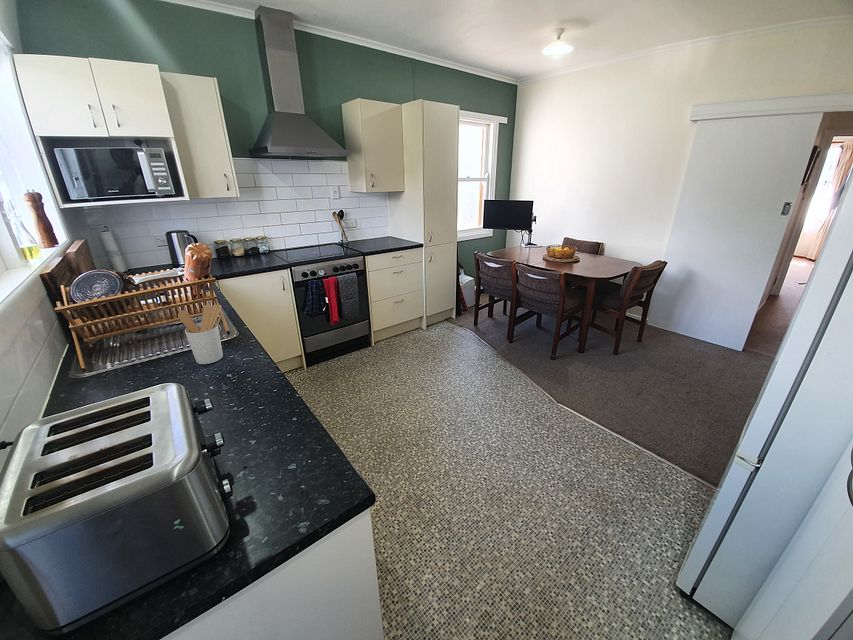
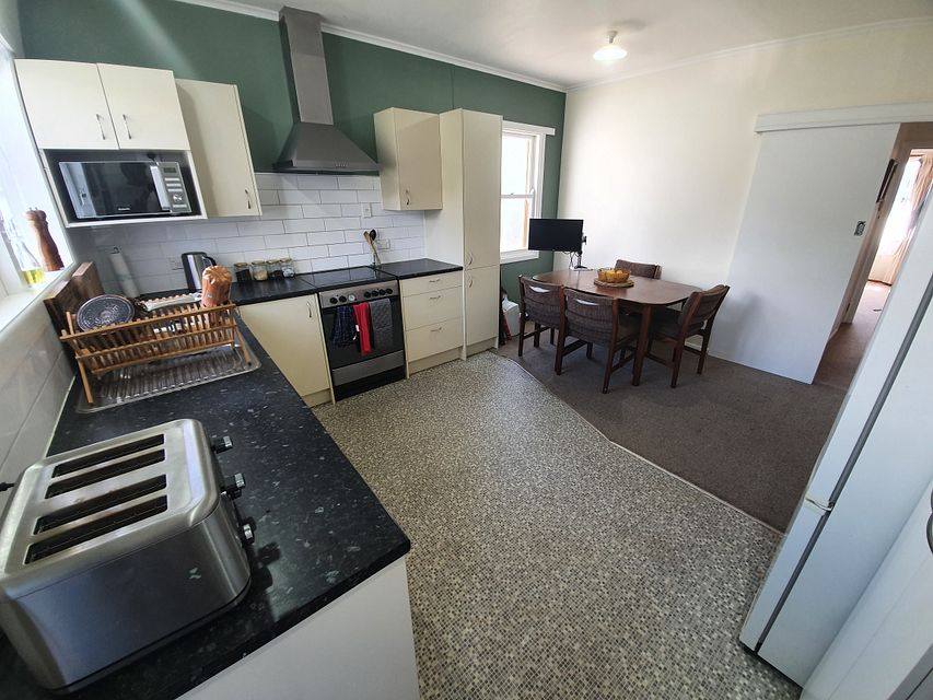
- utensil holder (208, 332)
